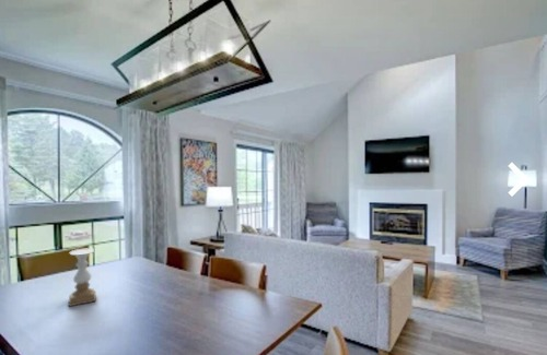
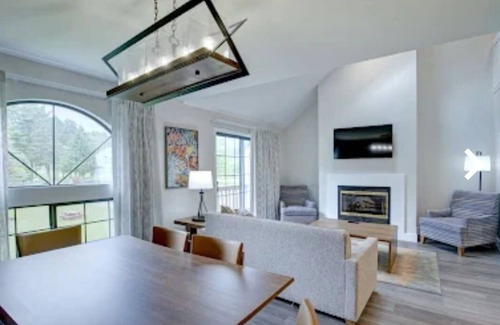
- candle holder (82, 275)
